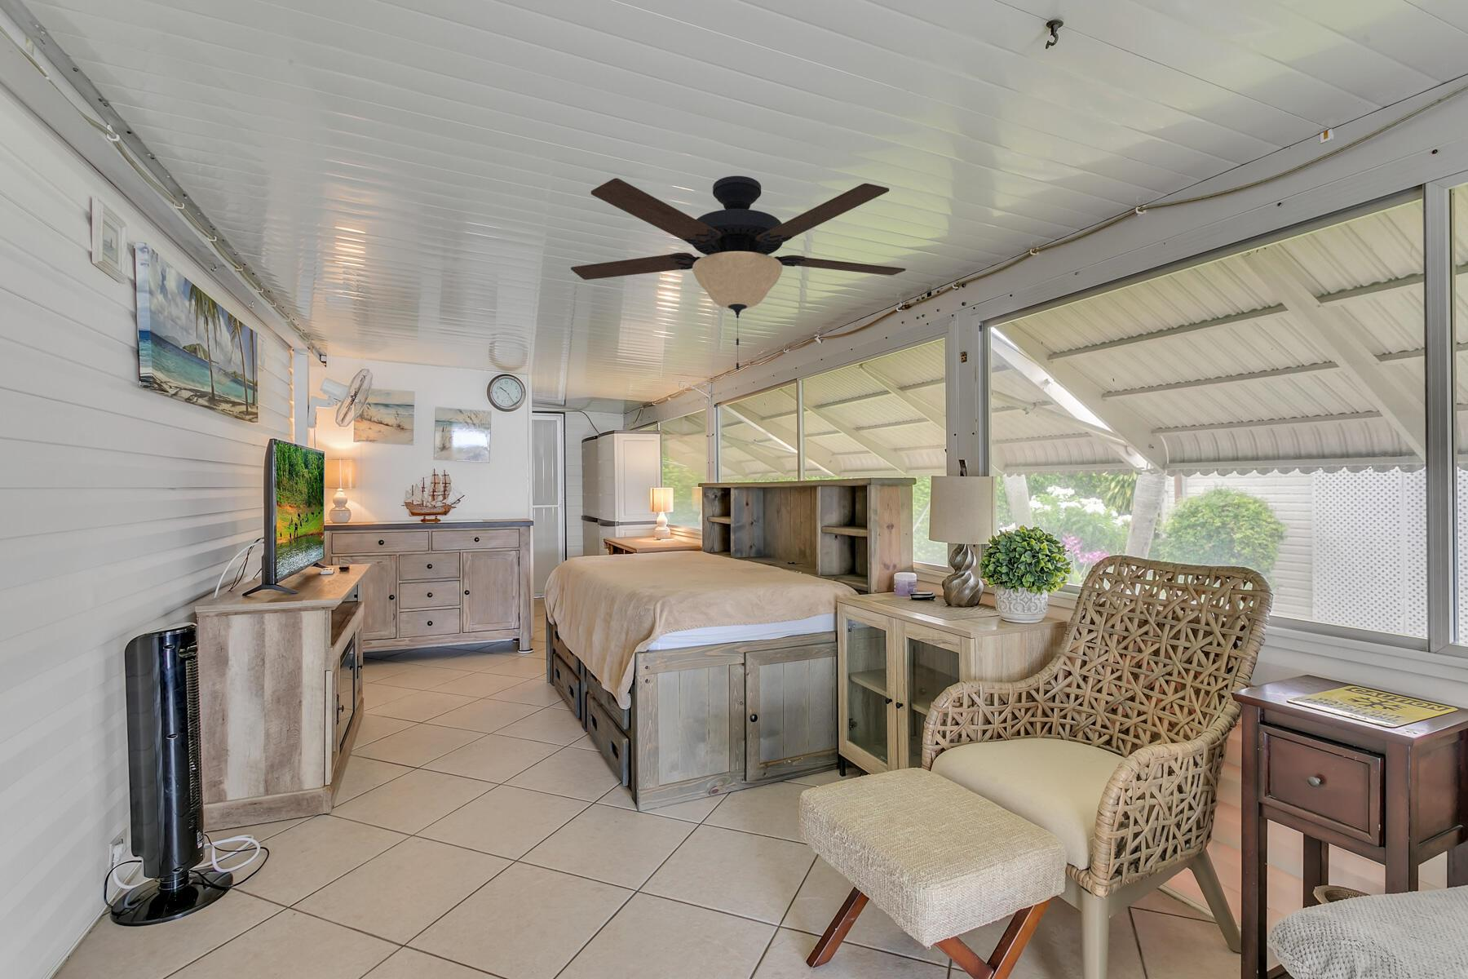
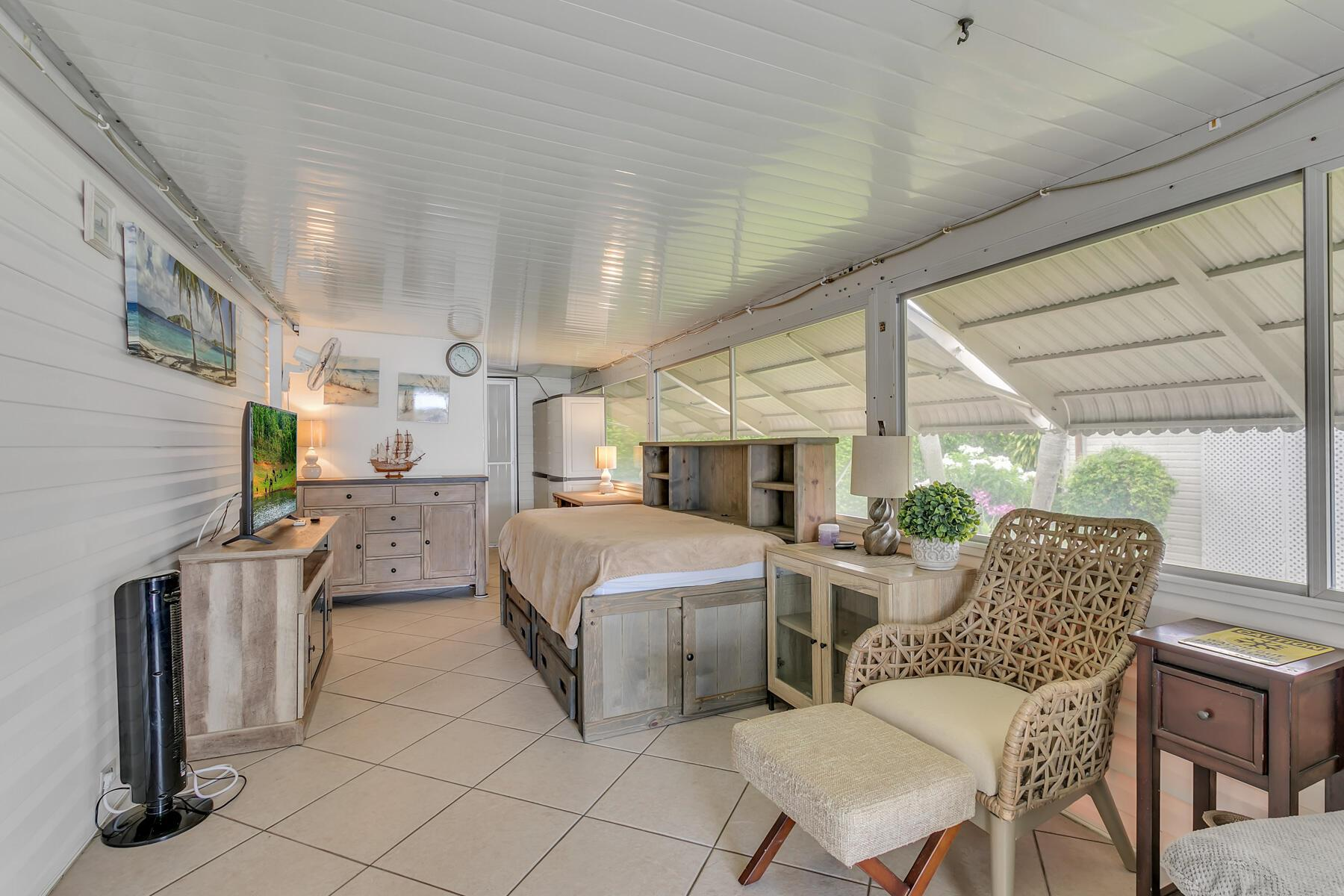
- ceiling fan (737, 282)
